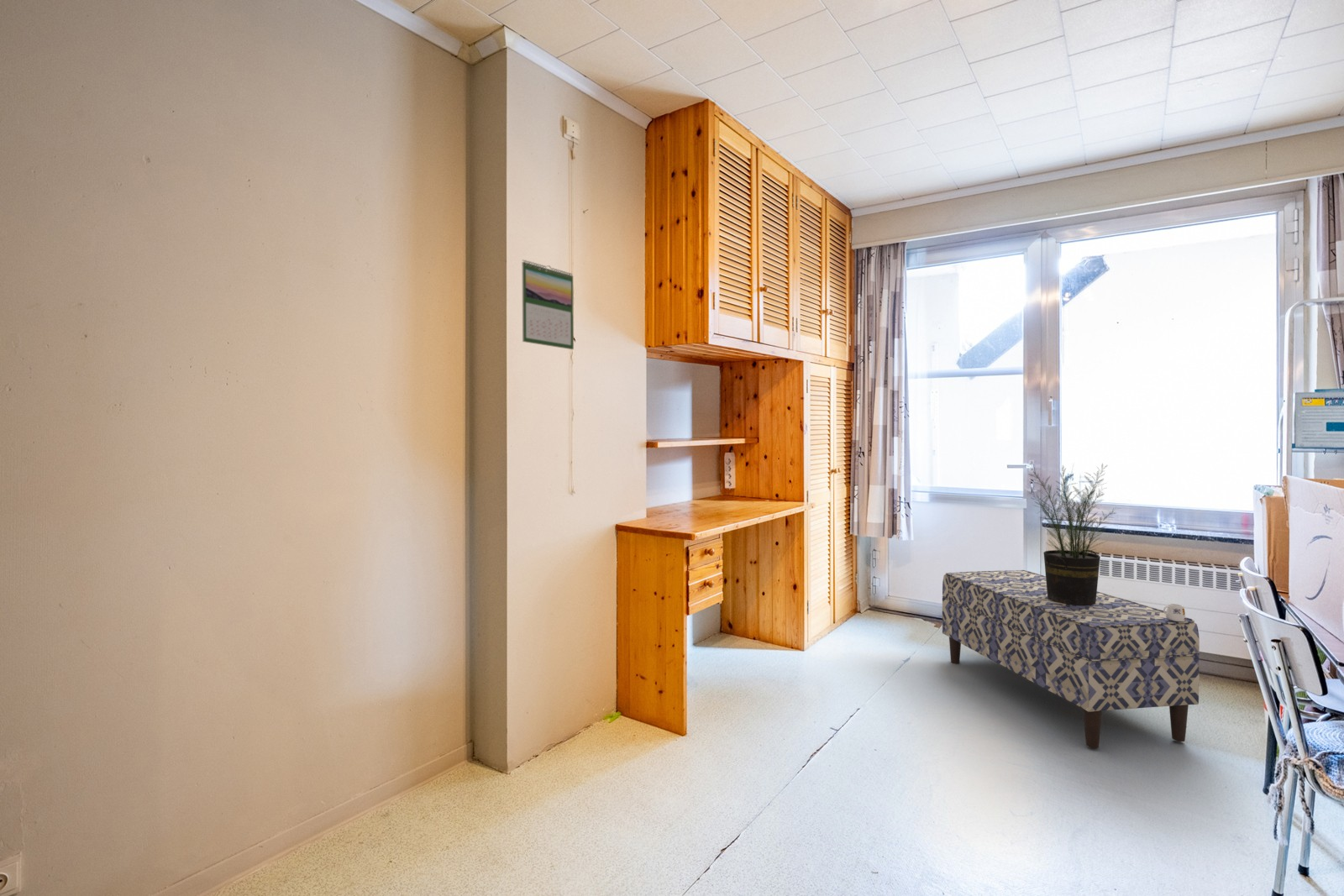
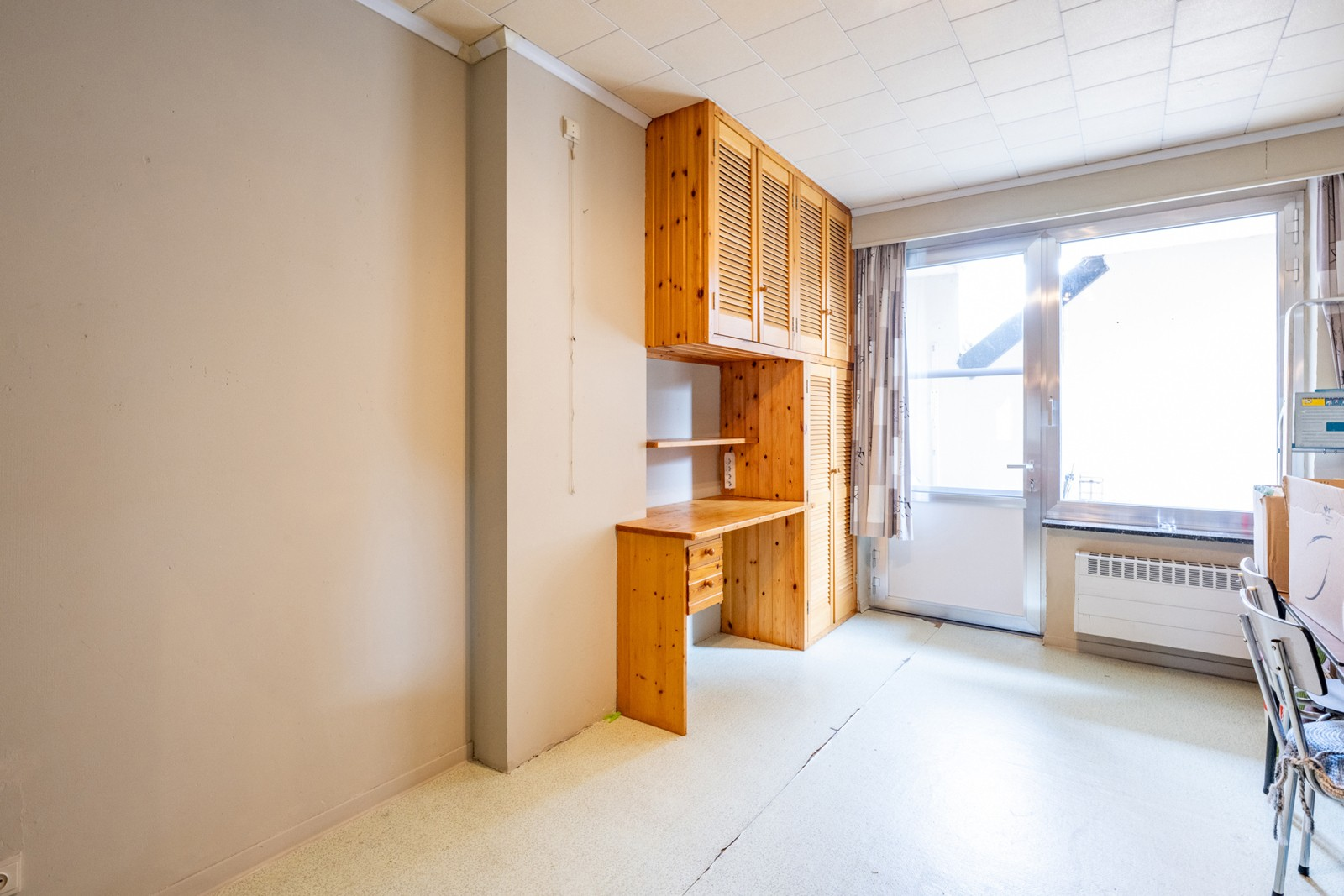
- bench (1050, 644)
- mug (1168, 610)
- potted plant (1066, 532)
- calendar (549, 305)
